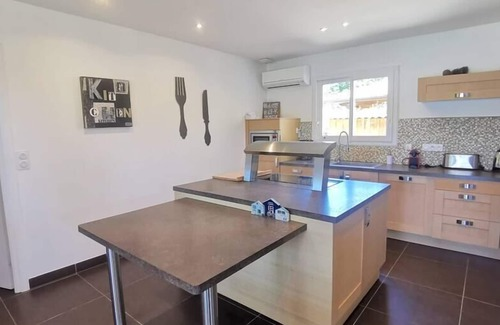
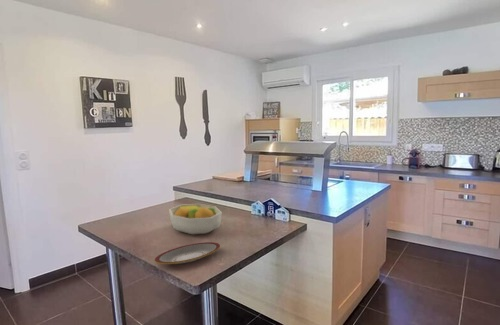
+ plate (189, 254)
+ fruit bowl (194, 215)
